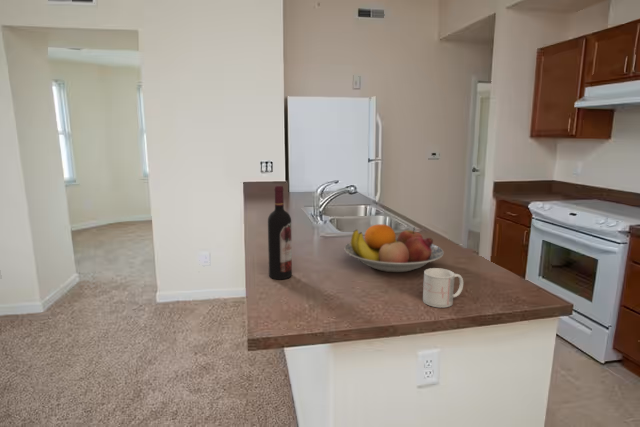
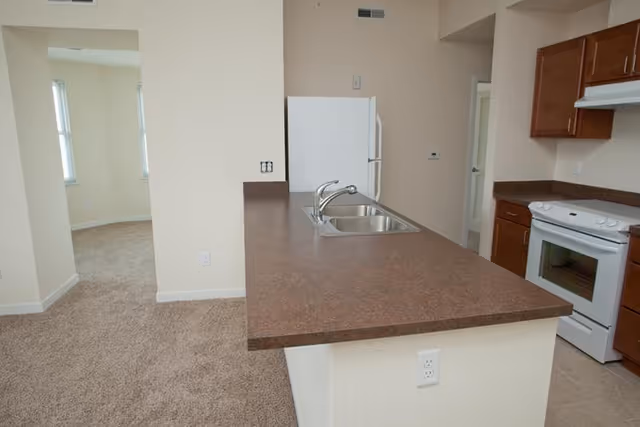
- mug (444, 286)
- wine bottle (279, 231)
- fruit bowl (393, 244)
